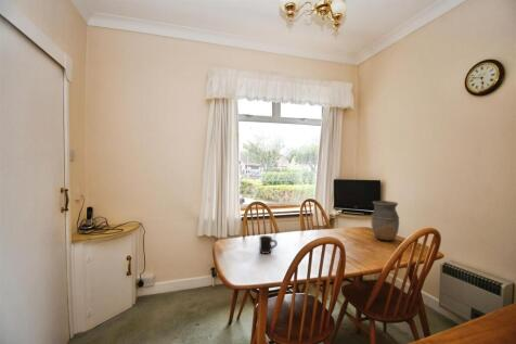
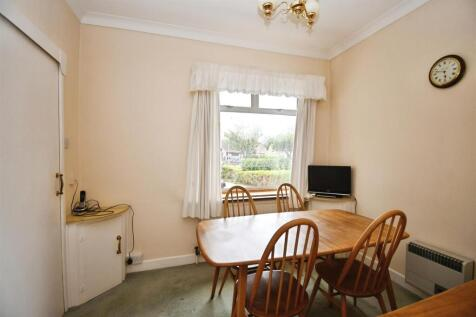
- mug (268, 244)
- vase (384, 220)
